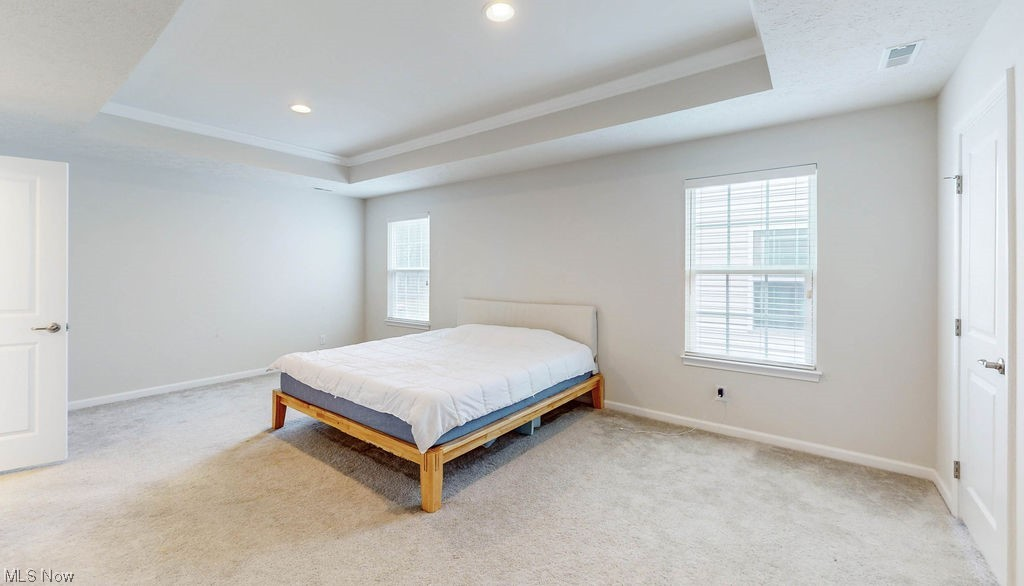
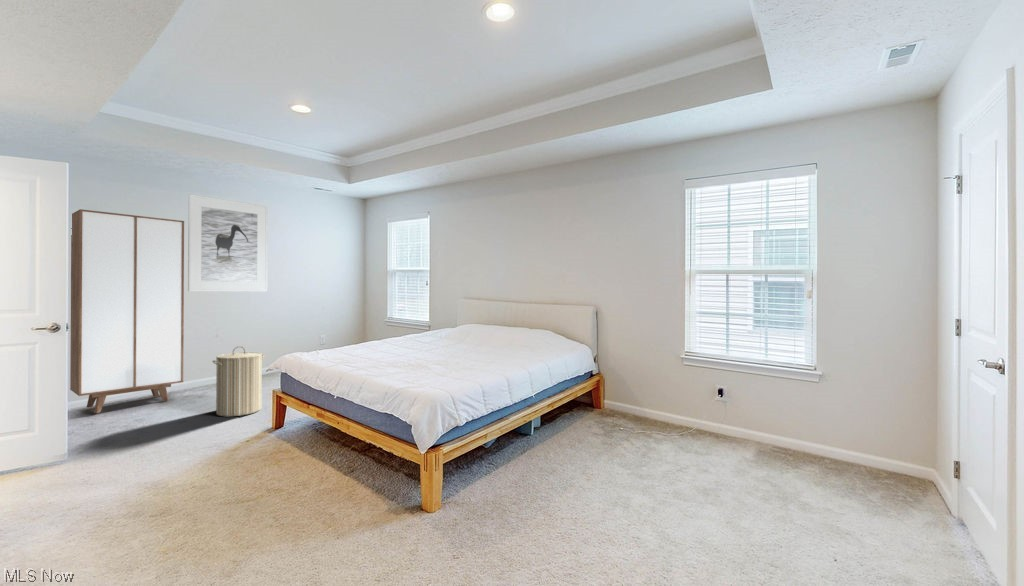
+ wardrobe (129, 311)
+ laundry hamper (239, 378)
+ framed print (230, 246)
